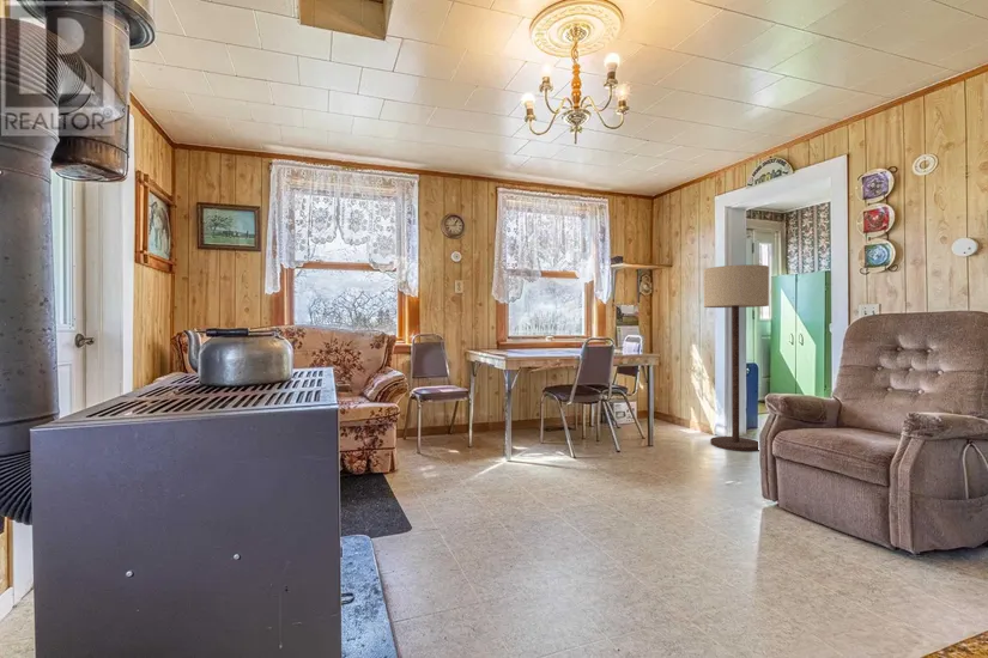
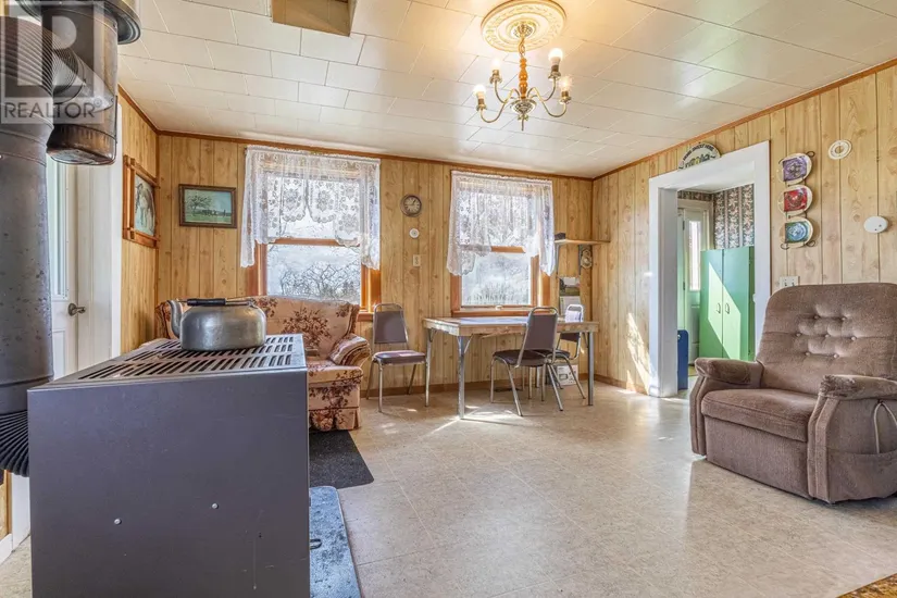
- floor lamp (735, 357)
